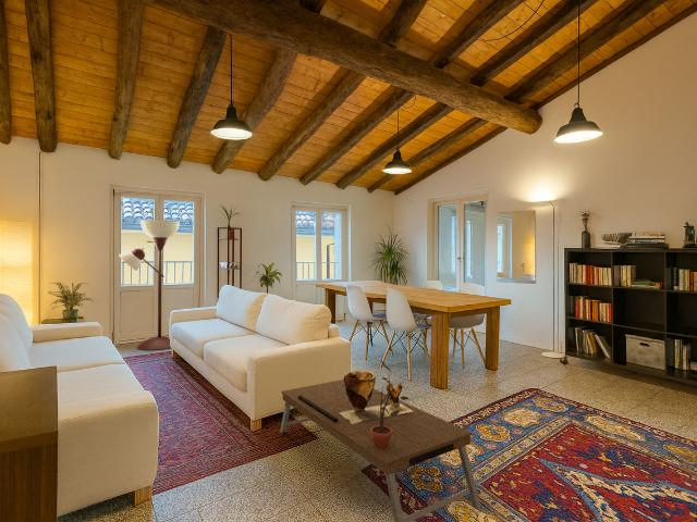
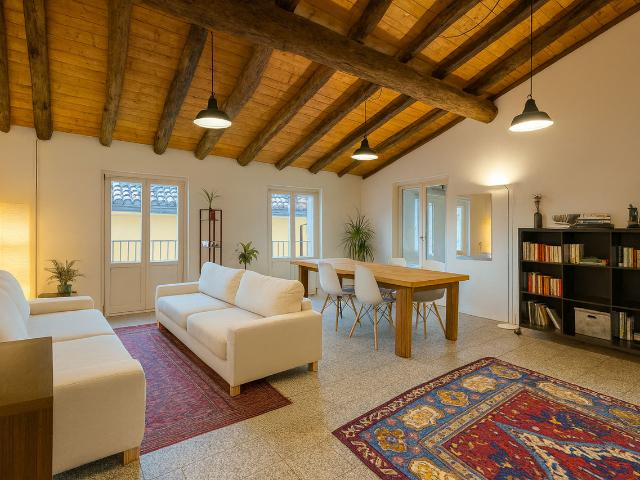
- clay pot (374, 386)
- potted plant (382, 401)
- floor lamp (158, 283)
- coffee table (363, 435)
